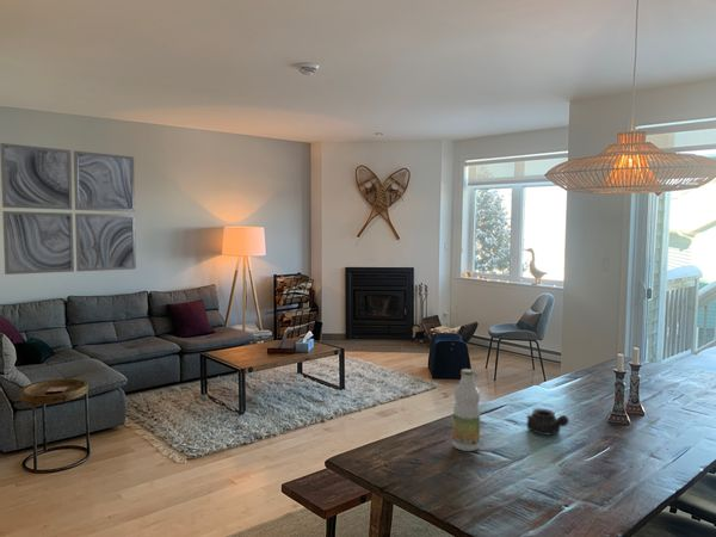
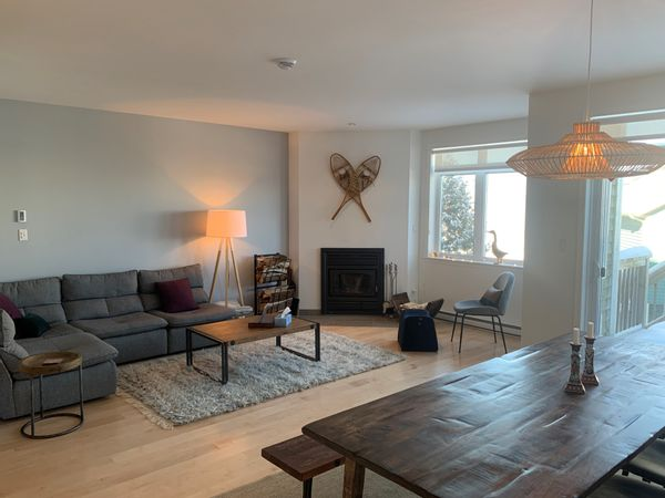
- bottle (467, 408)
- teapot (547, 421)
- wall art (72, 209)
